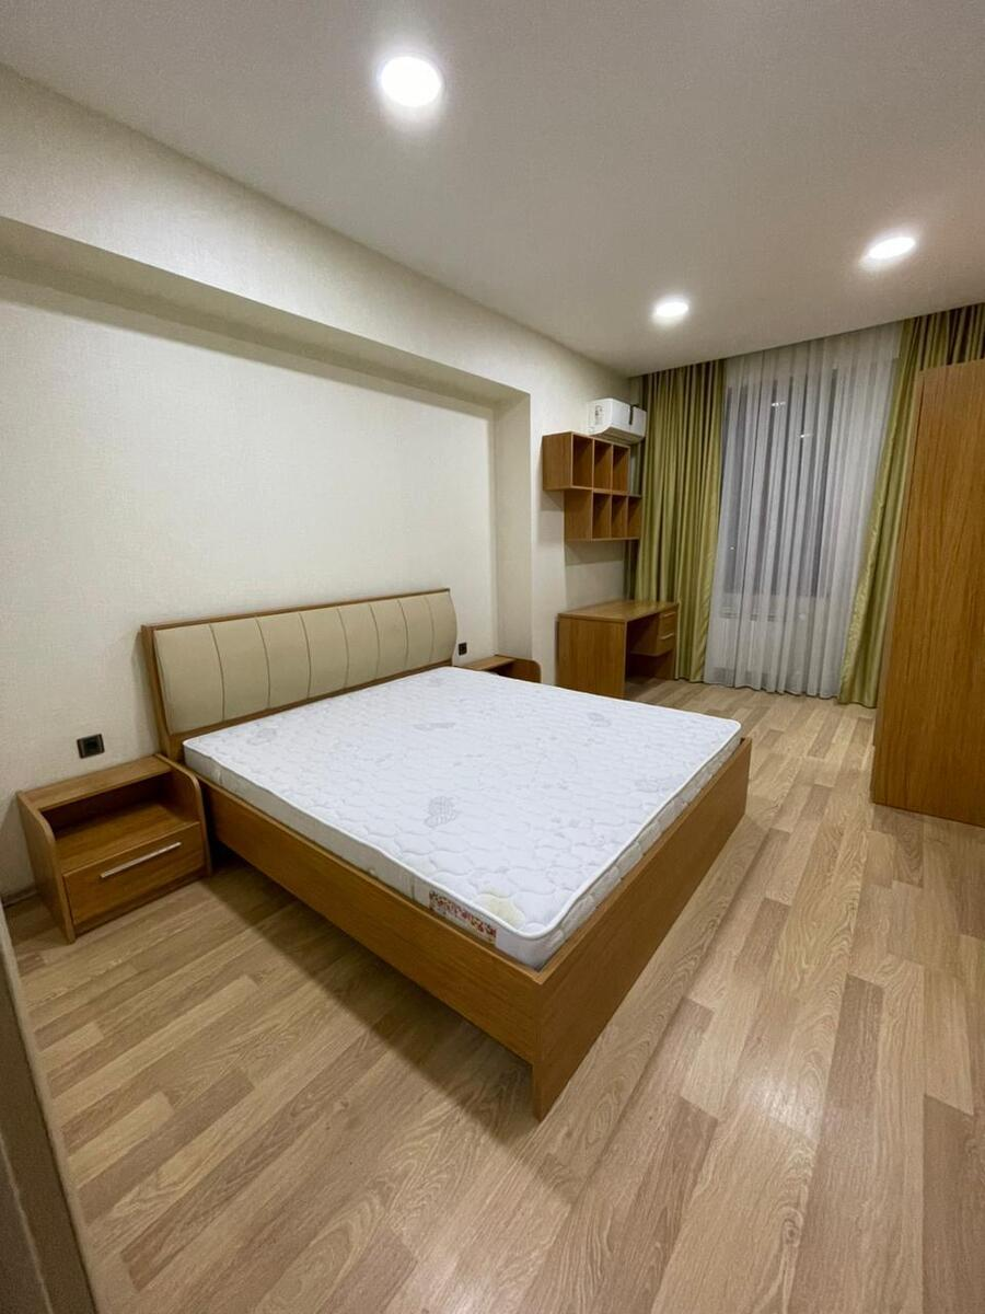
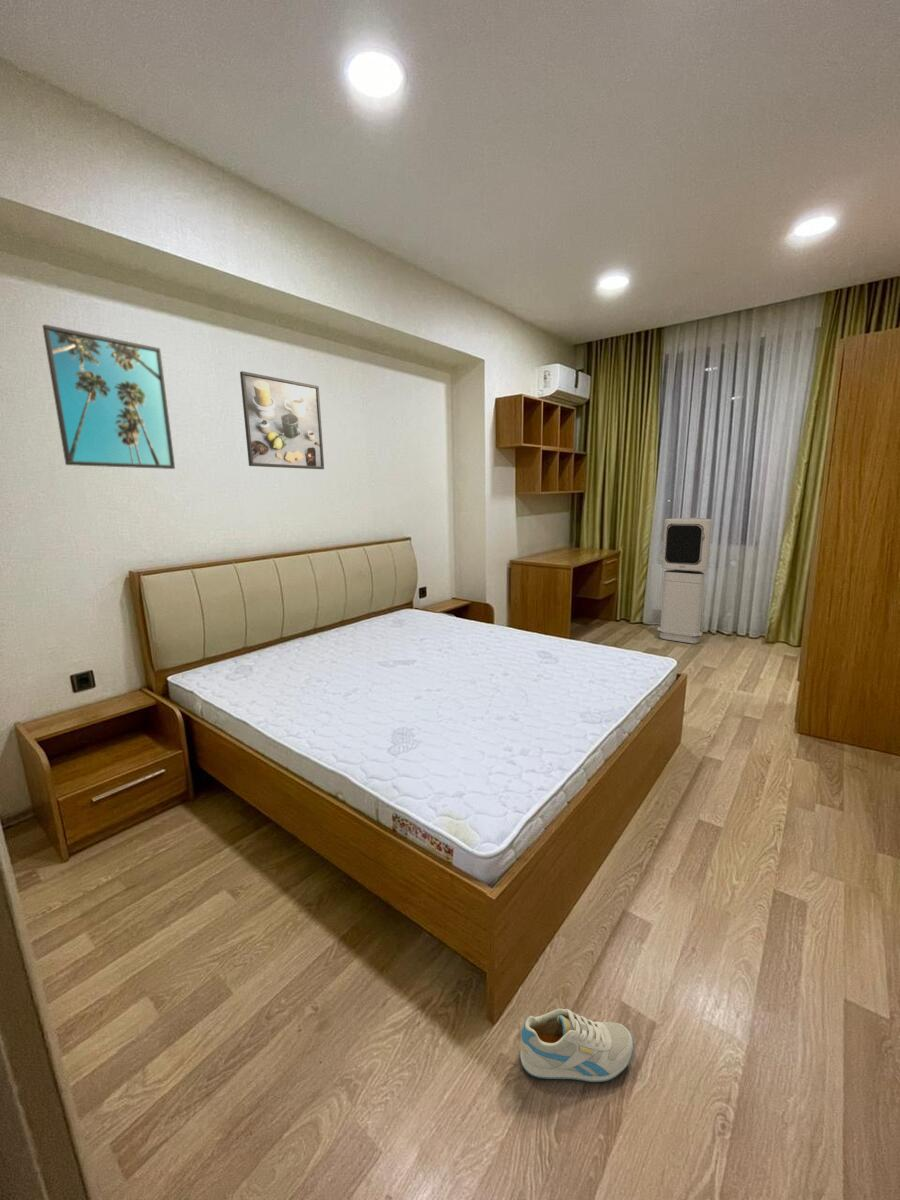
+ sneaker (576, 1038)
+ air purifier (686, 579)
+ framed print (115, 403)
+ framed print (285, 424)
